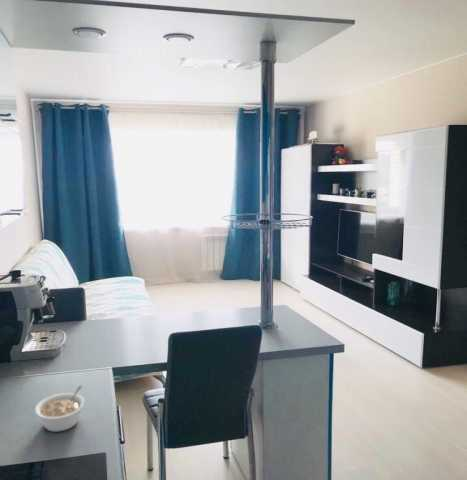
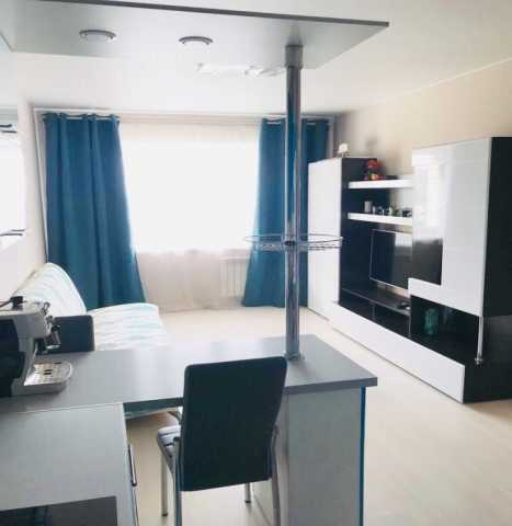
- legume (60, 410)
